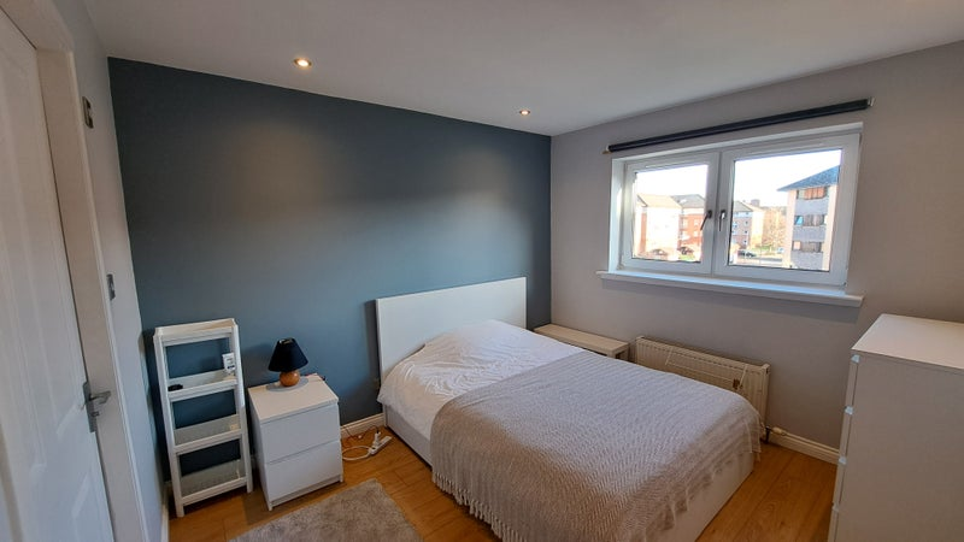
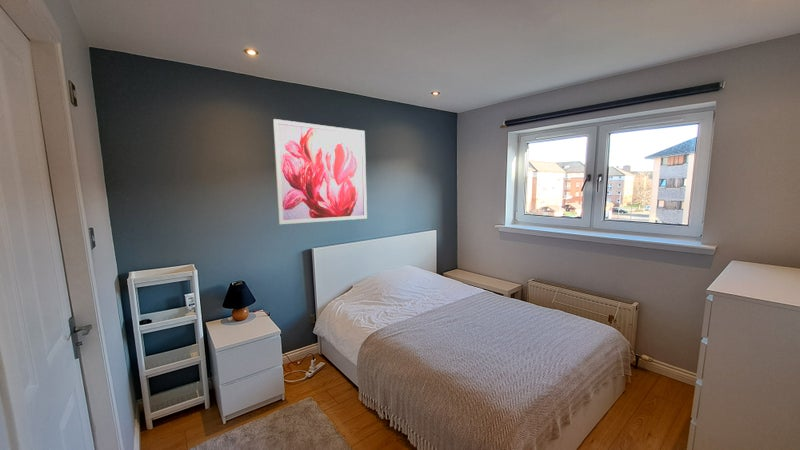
+ wall art (324, 174)
